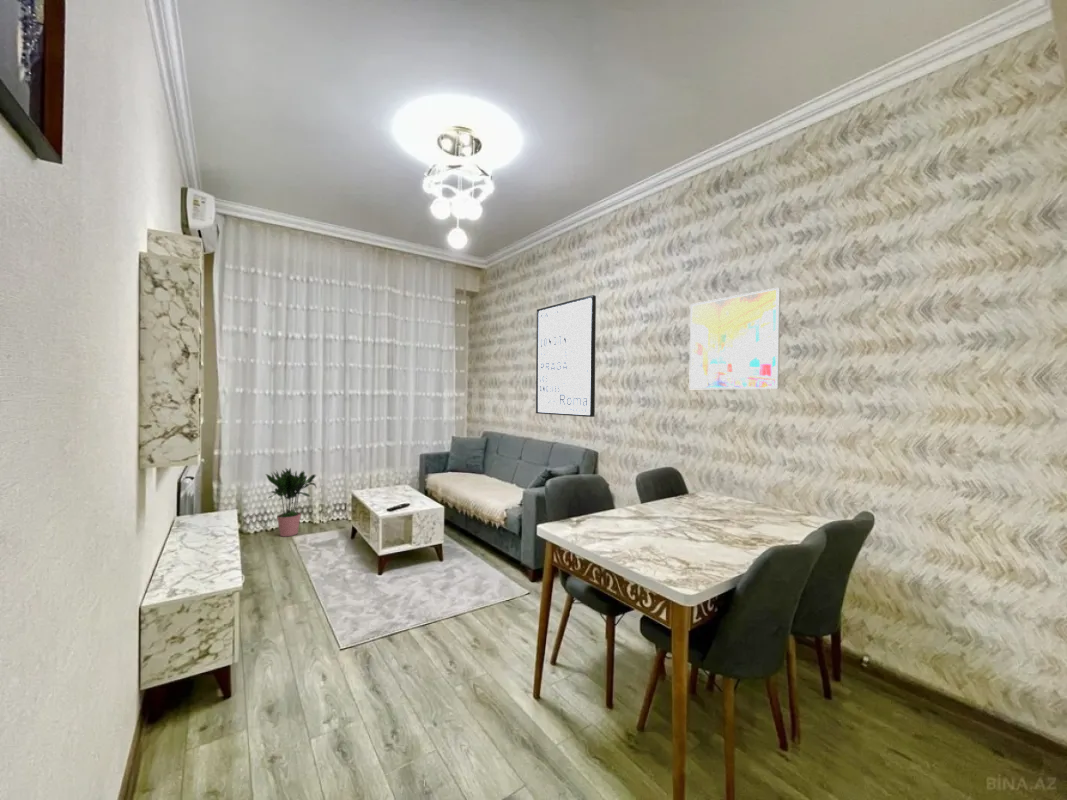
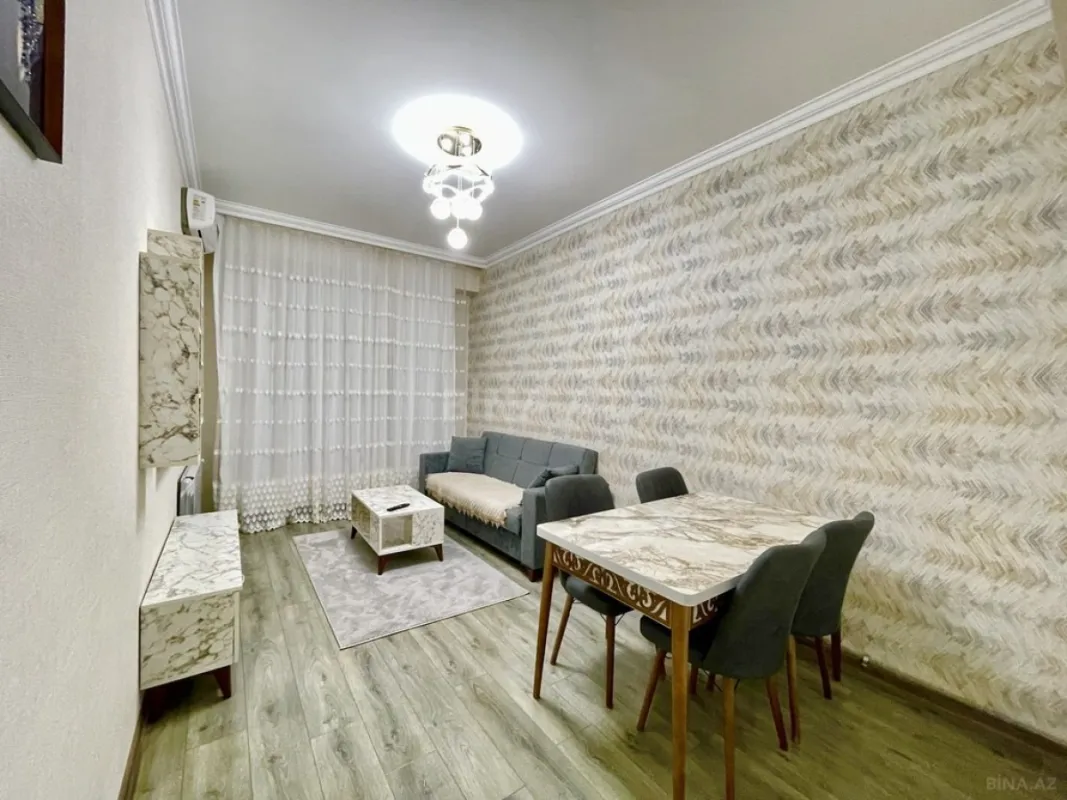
- potted plant (292, 499)
- wall art (563, 359)
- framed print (731, 343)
